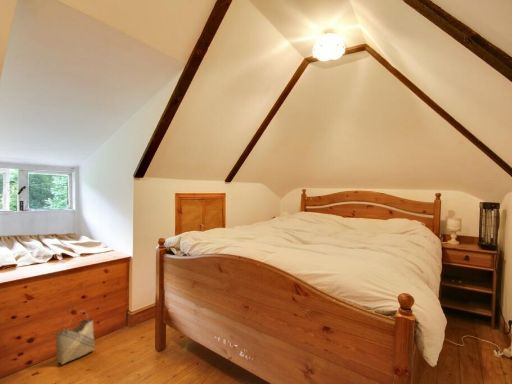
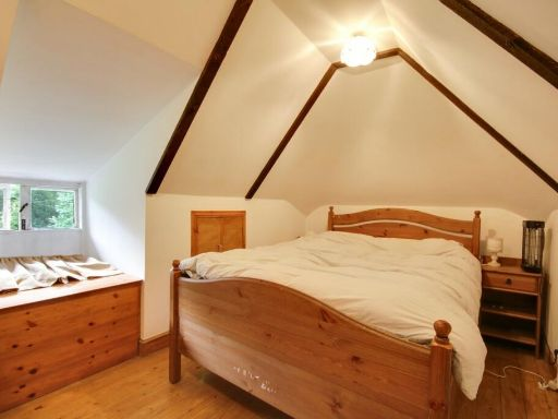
- woven basket (75, 332)
